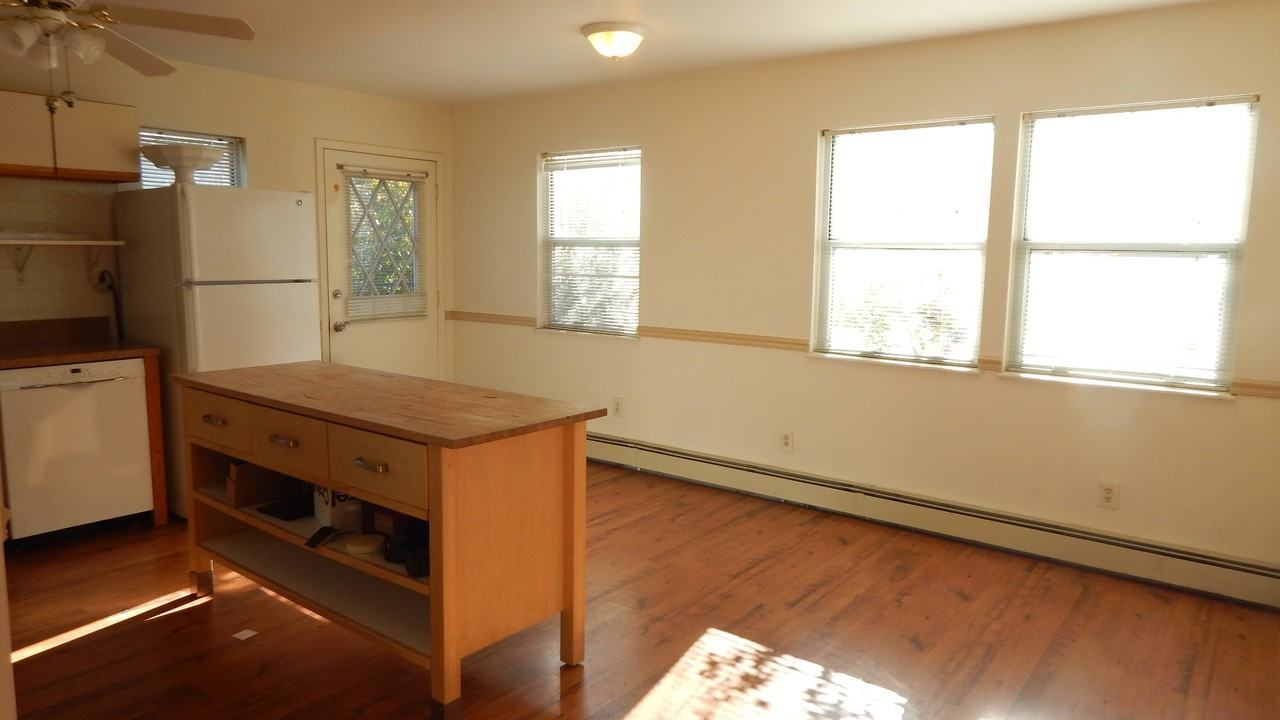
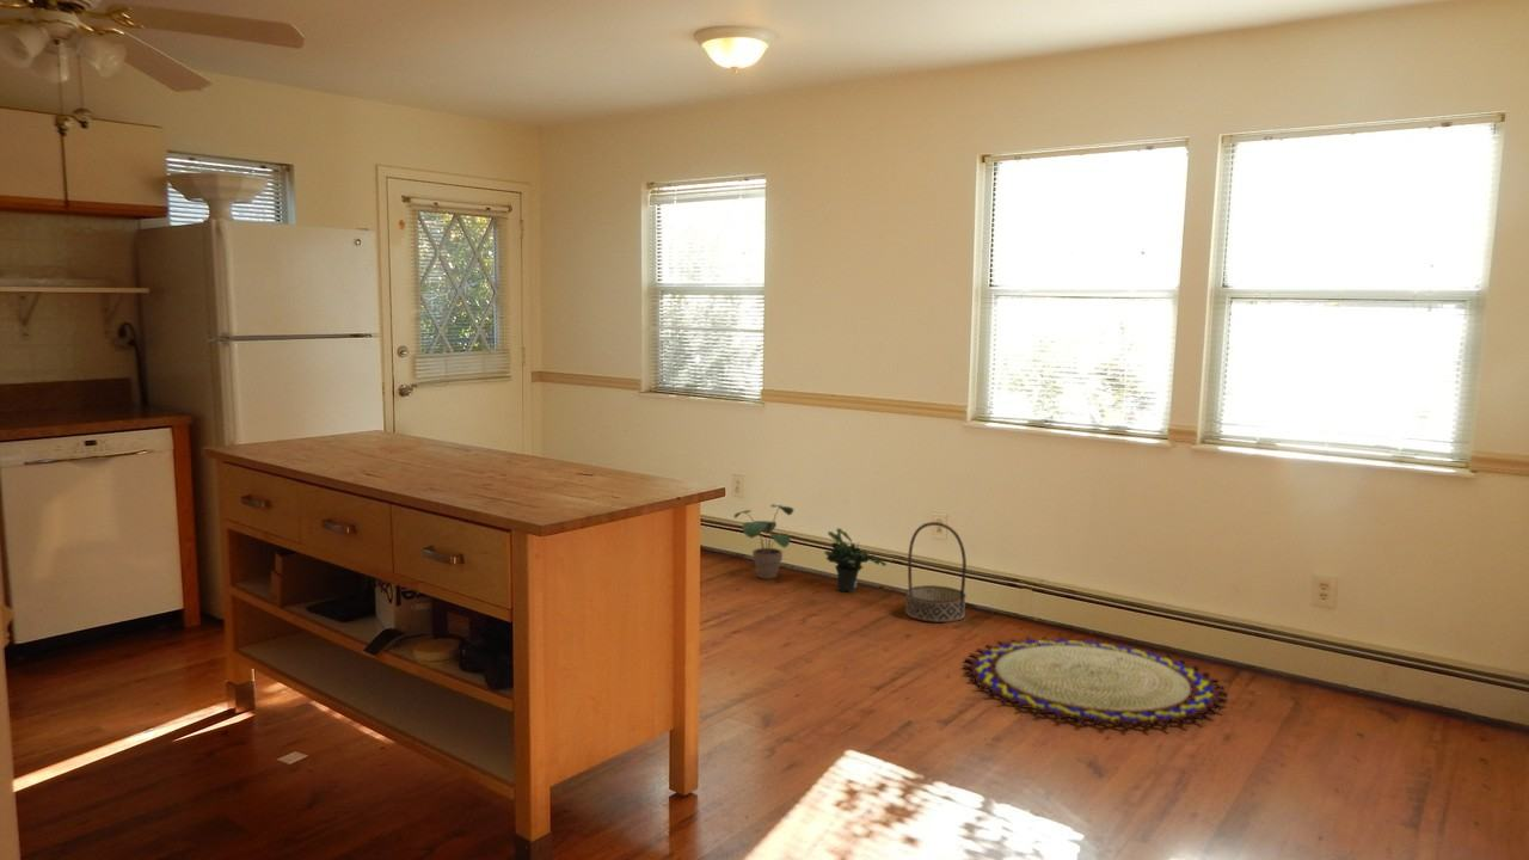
+ potted plant (766, 541)
+ decorative mat (1089, 676)
+ basket (935, 585)
+ potted plant (849, 560)
